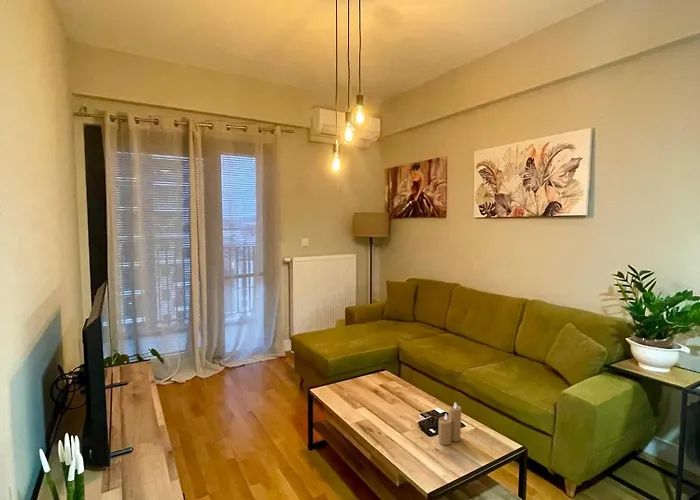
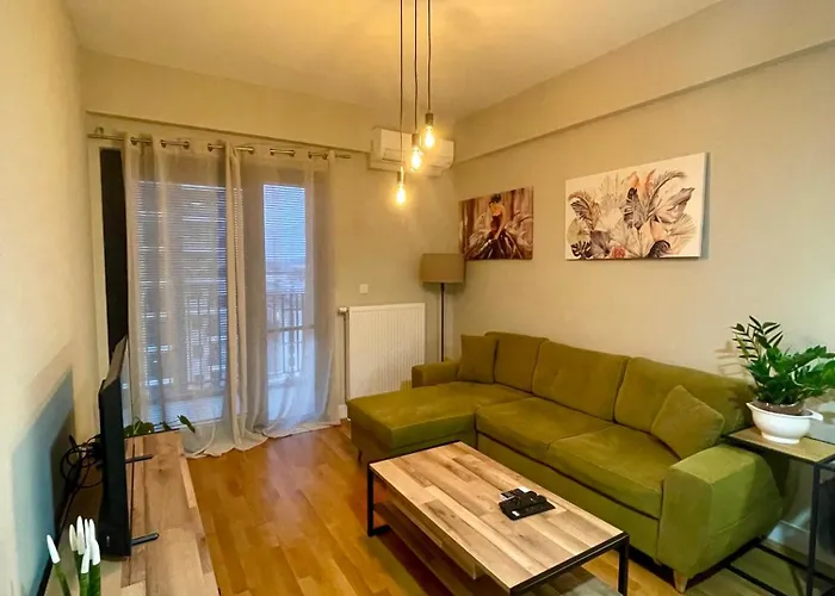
- candle (449, 422)
